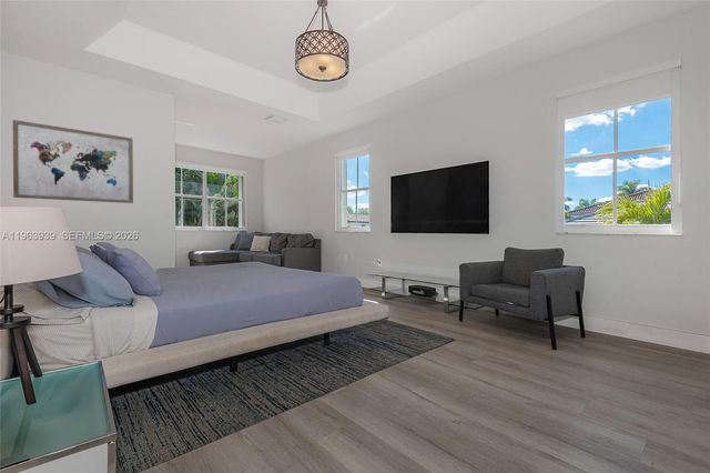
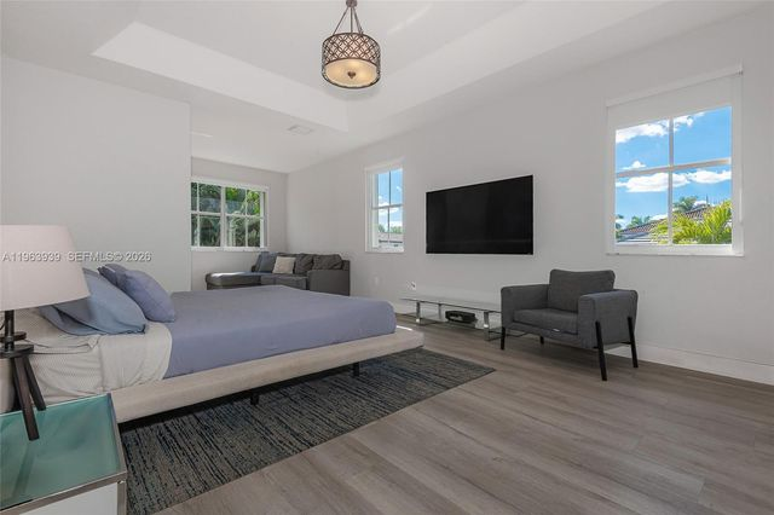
- wall art (78, 164)
